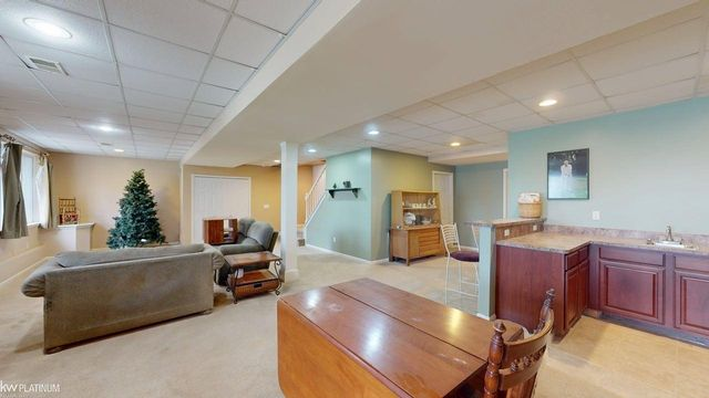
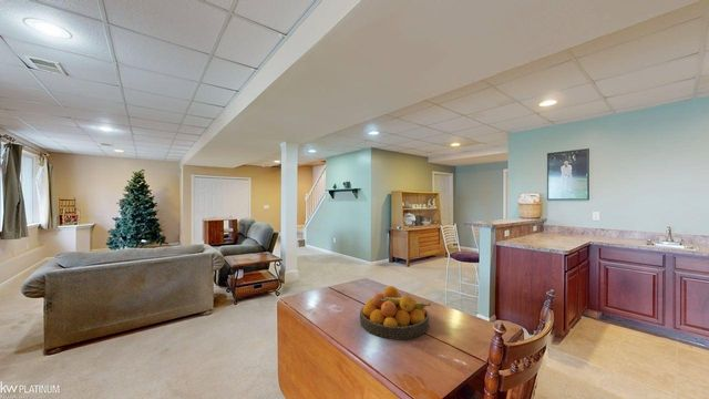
+ fruit bowl (393, 307)
